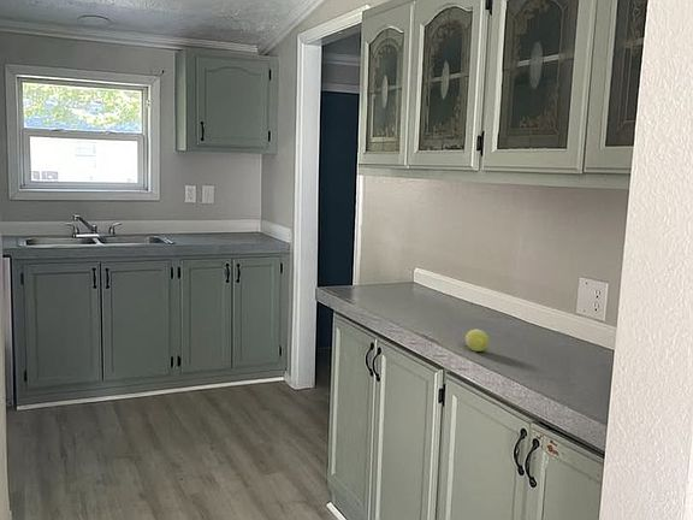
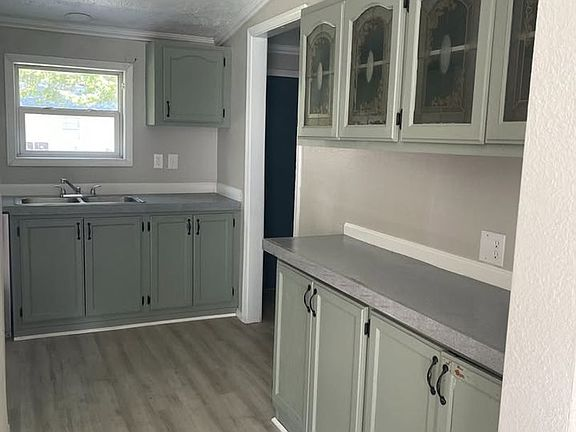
- fruit (476, 339)
